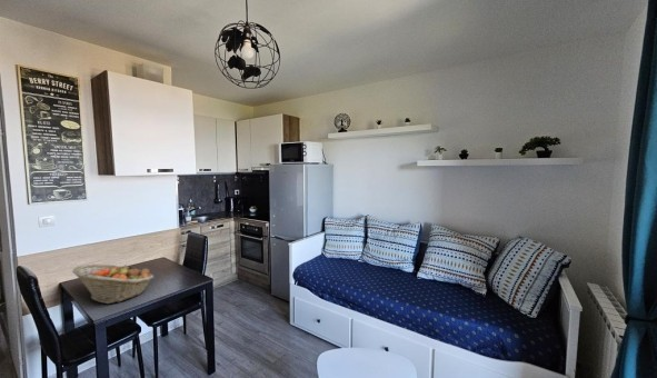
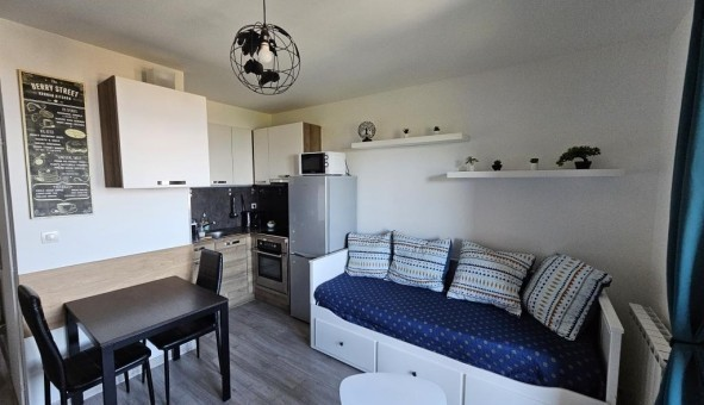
- fruit basket (115, 278)
